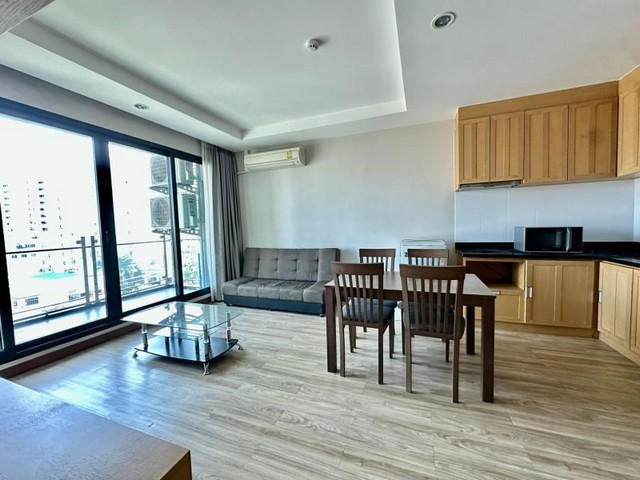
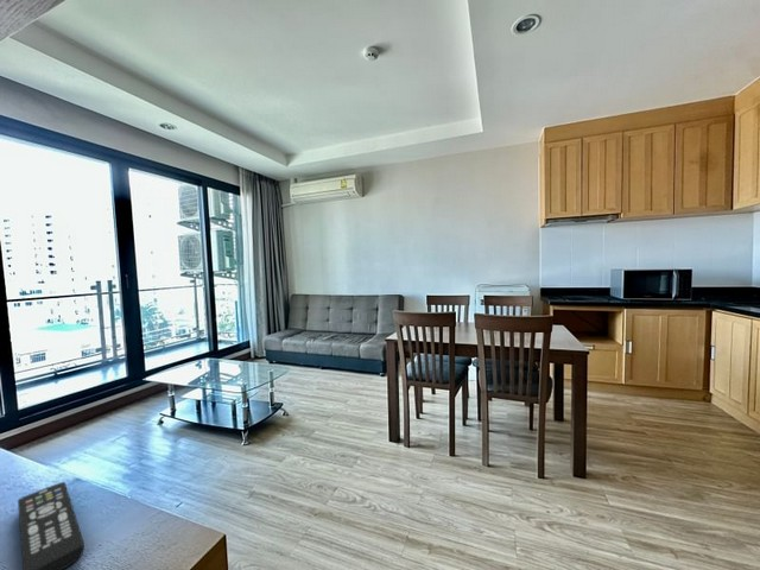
+ remote control (48, 525)
